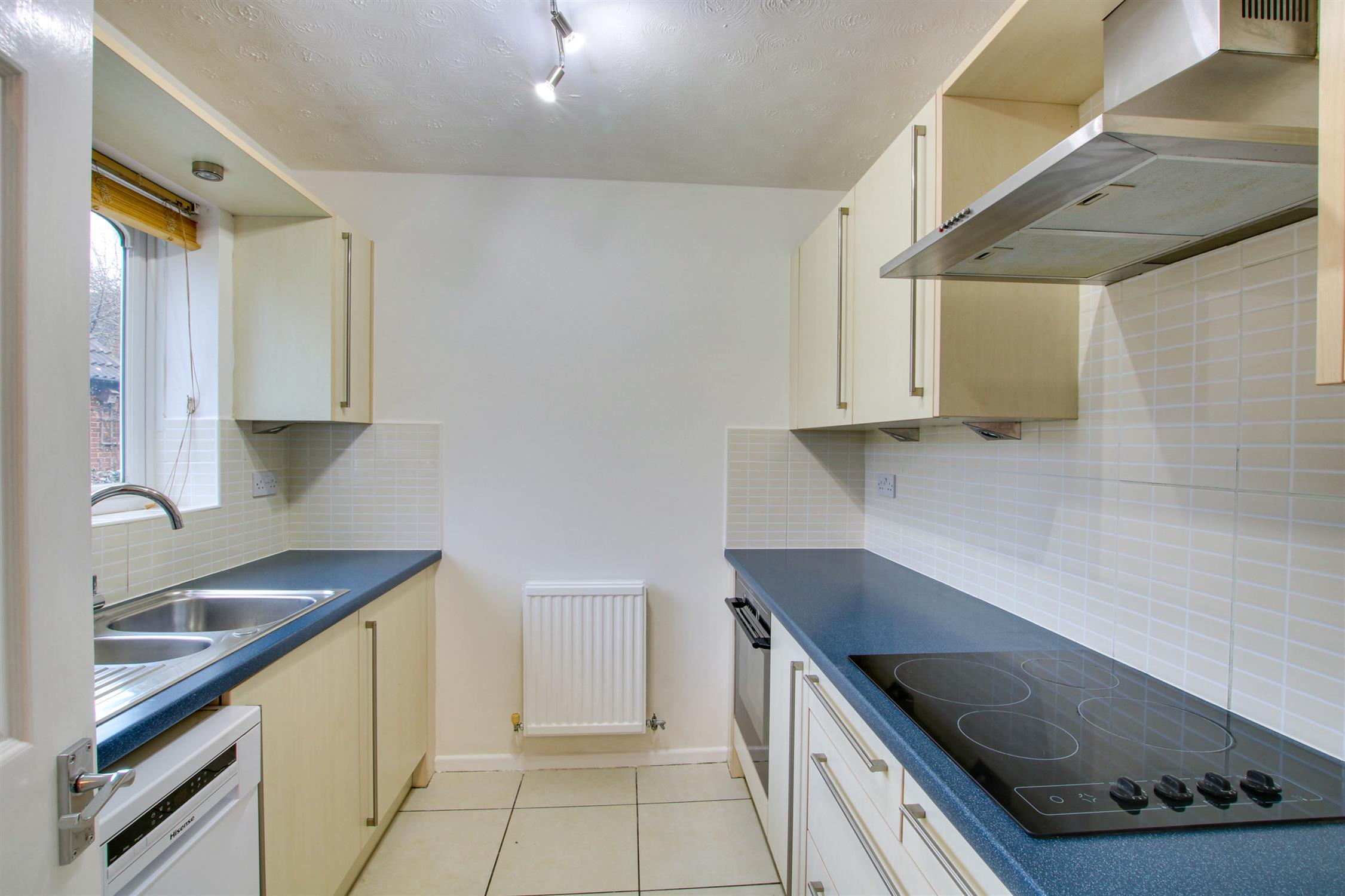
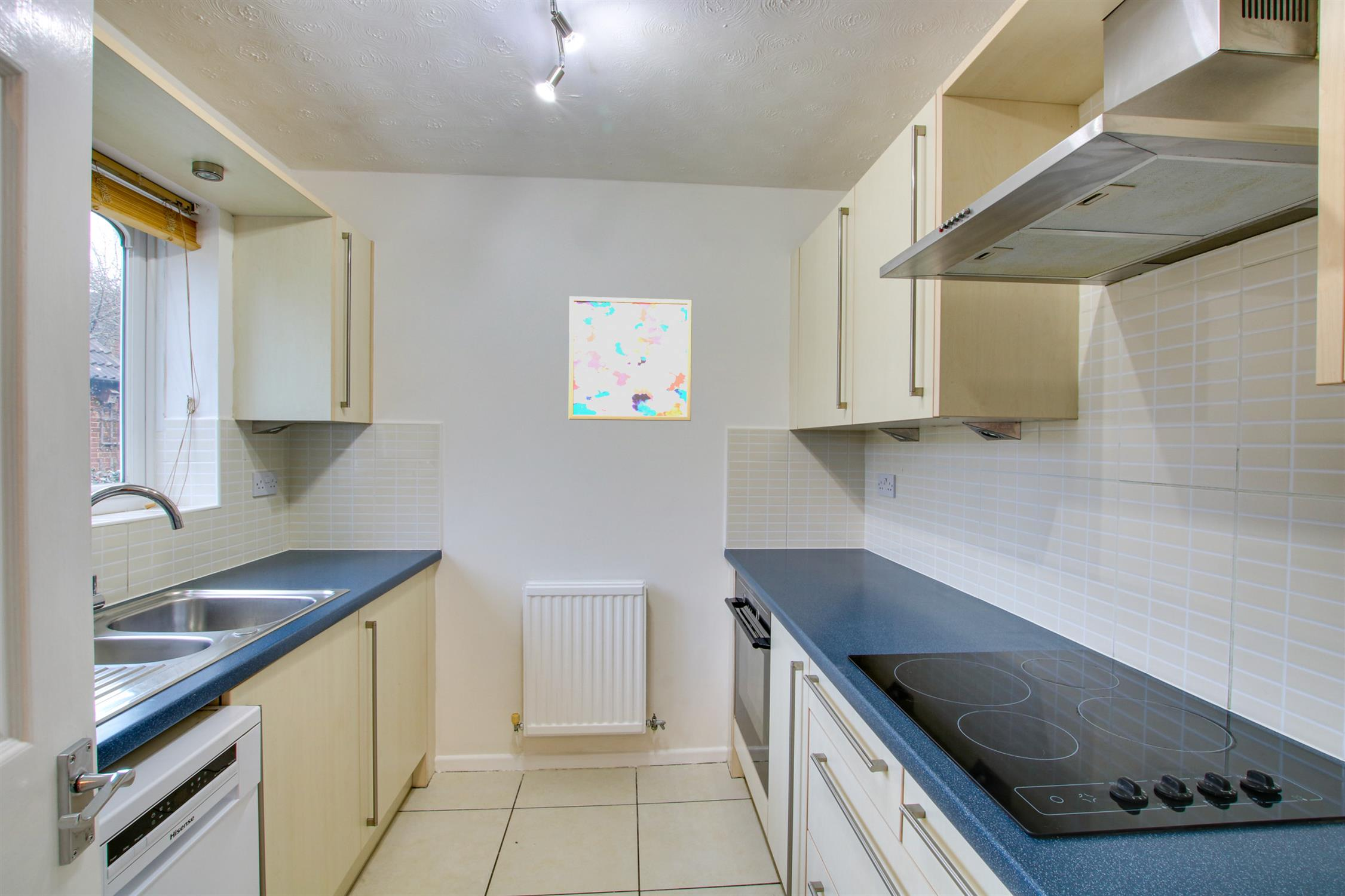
+ wall art (630, 360)
